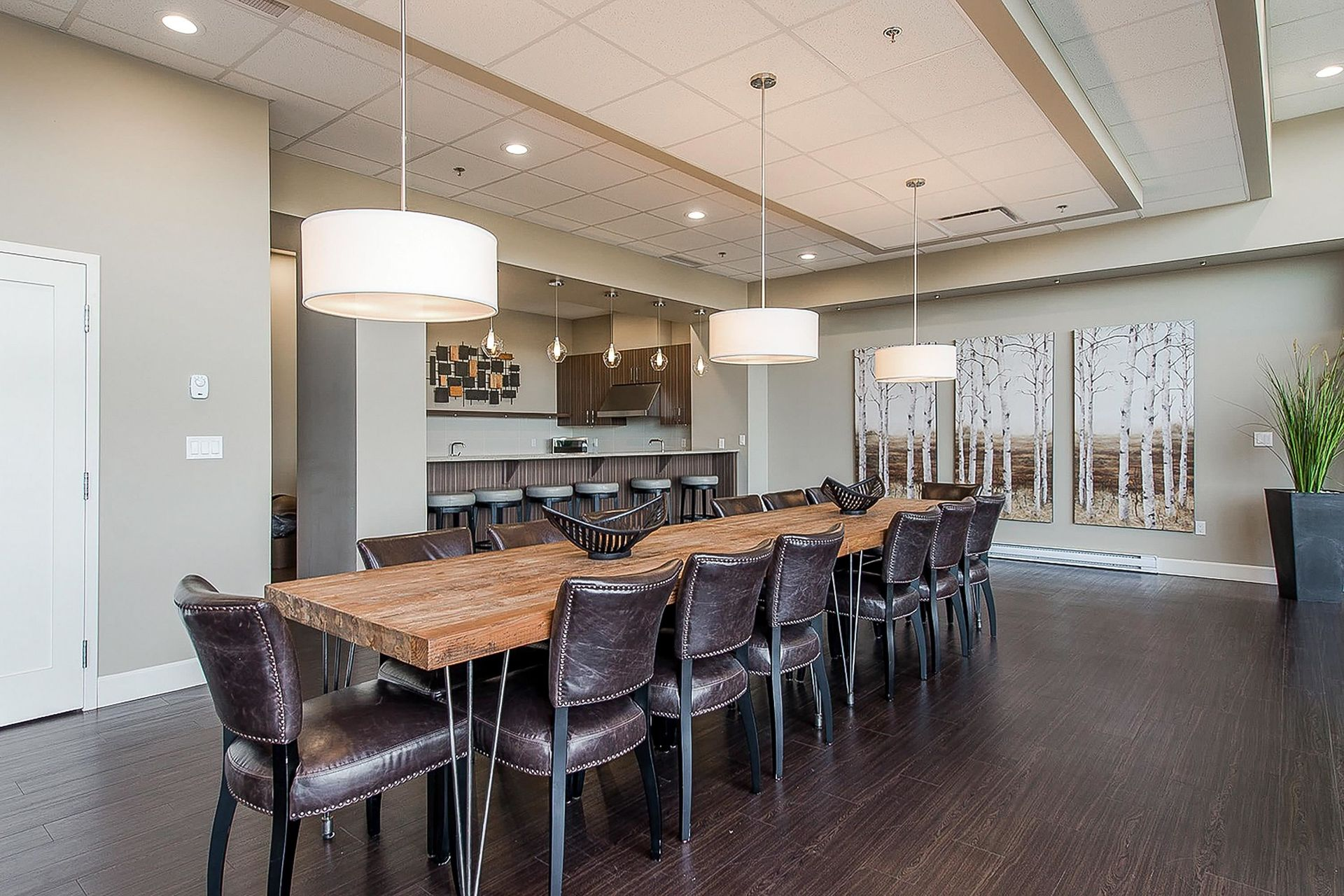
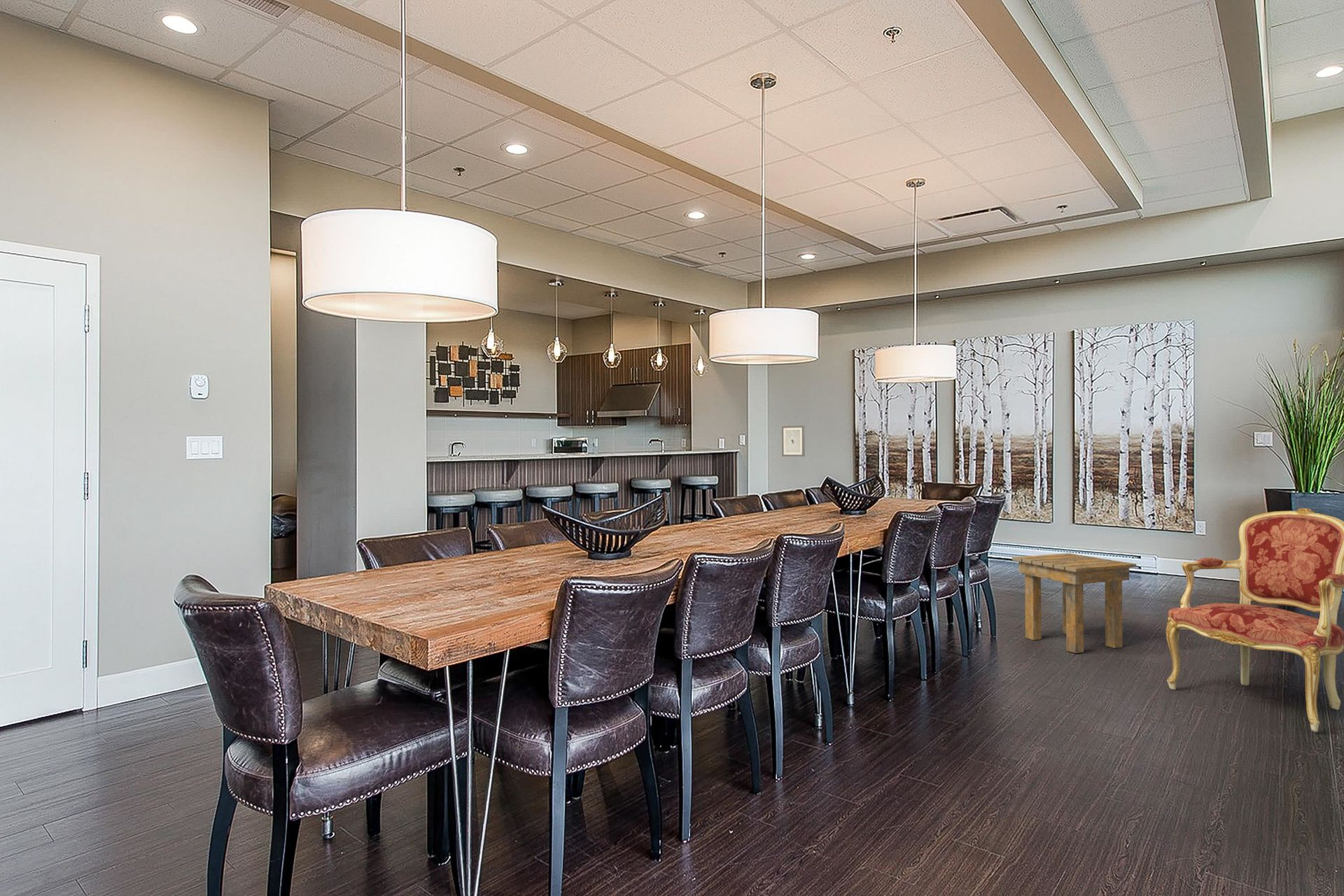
+ wall art (793, 441)
+ armchair (1268, 604)
+ side table (1072, 601)
